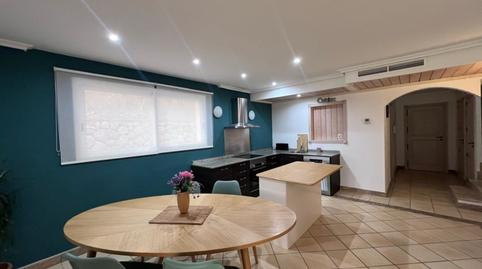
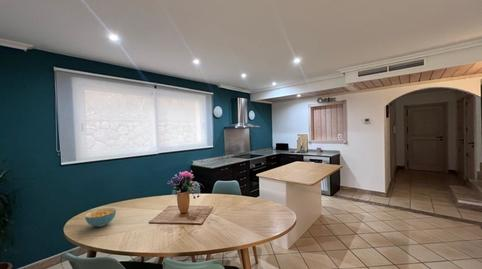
+ cereal bowl (101, 218)
